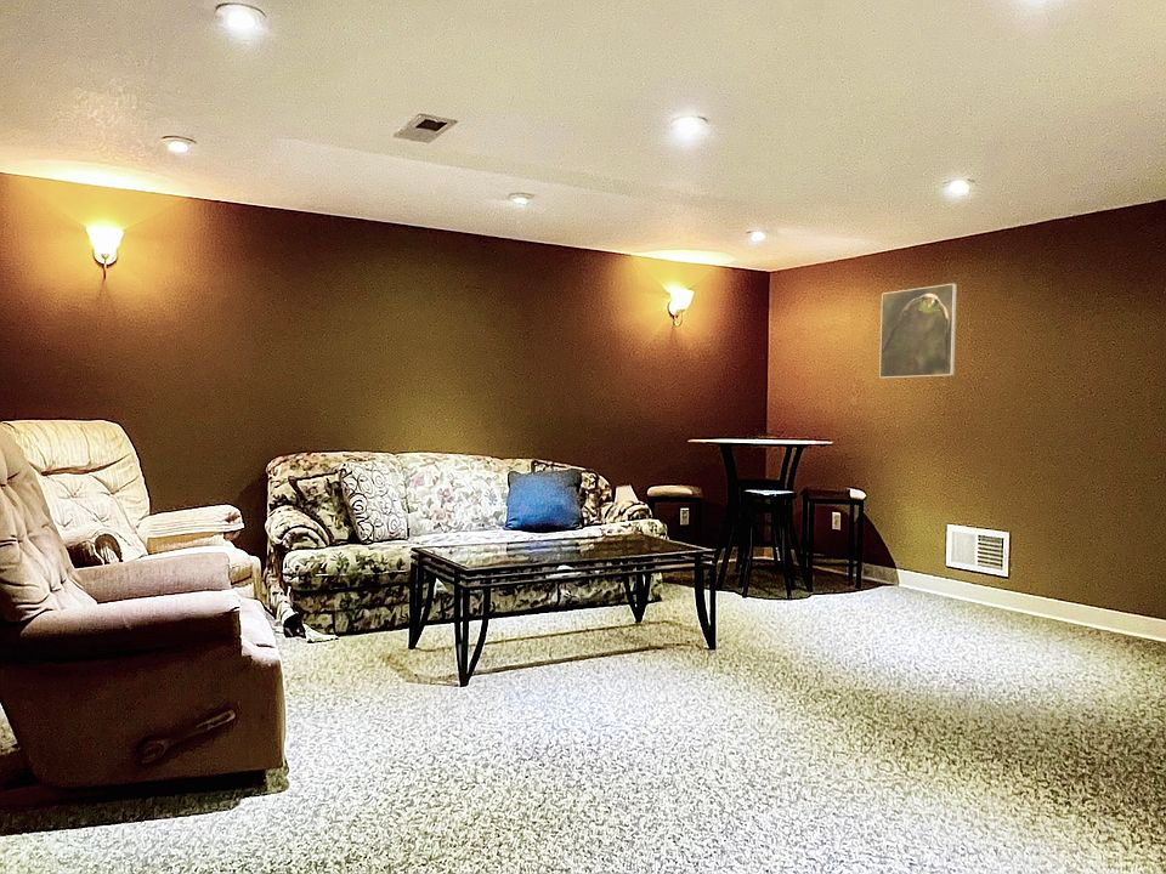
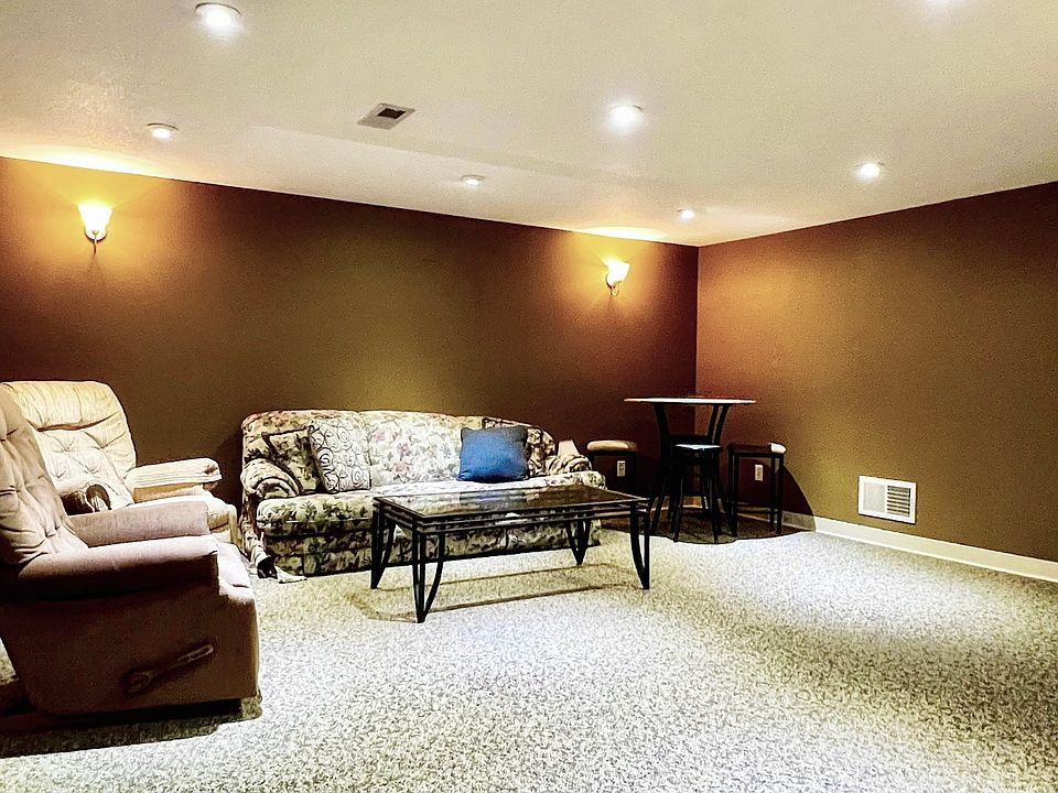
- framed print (916, 333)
